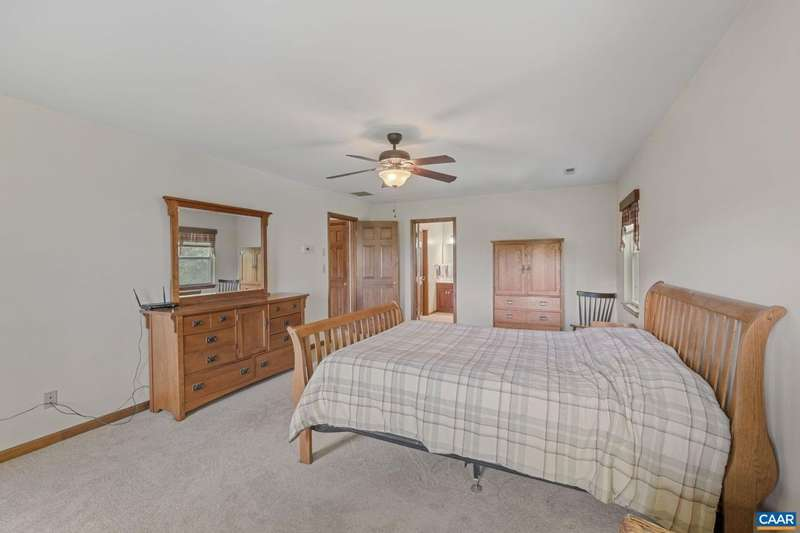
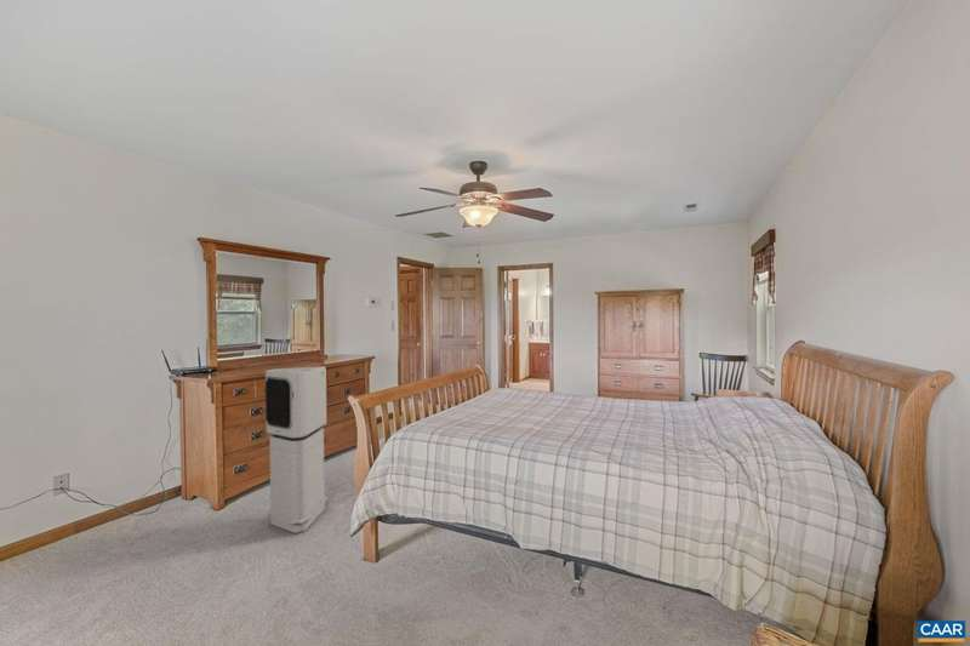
+ air purifier (302, 444)
